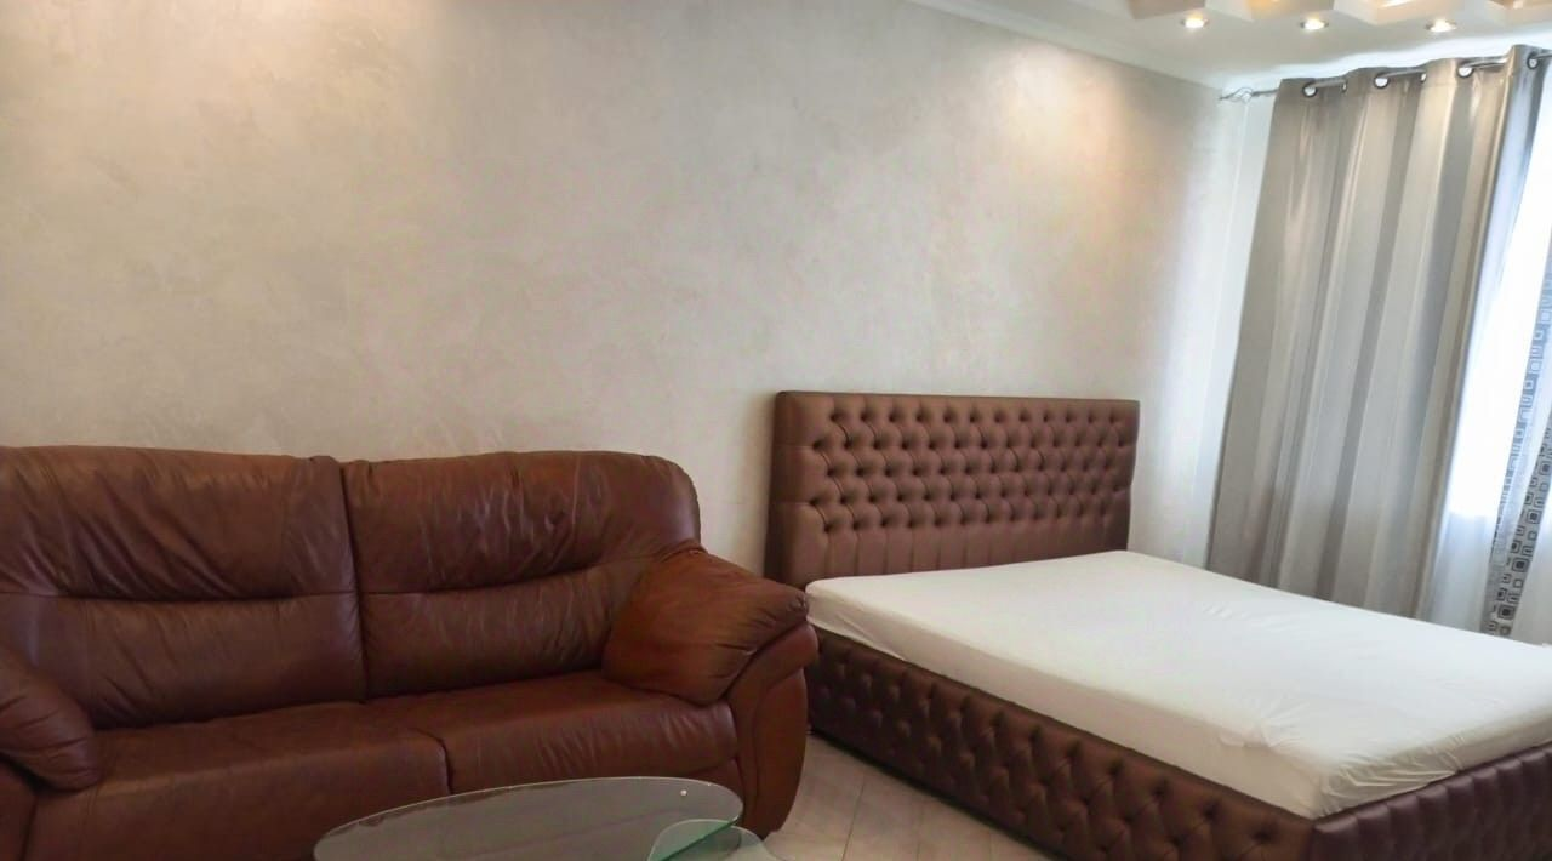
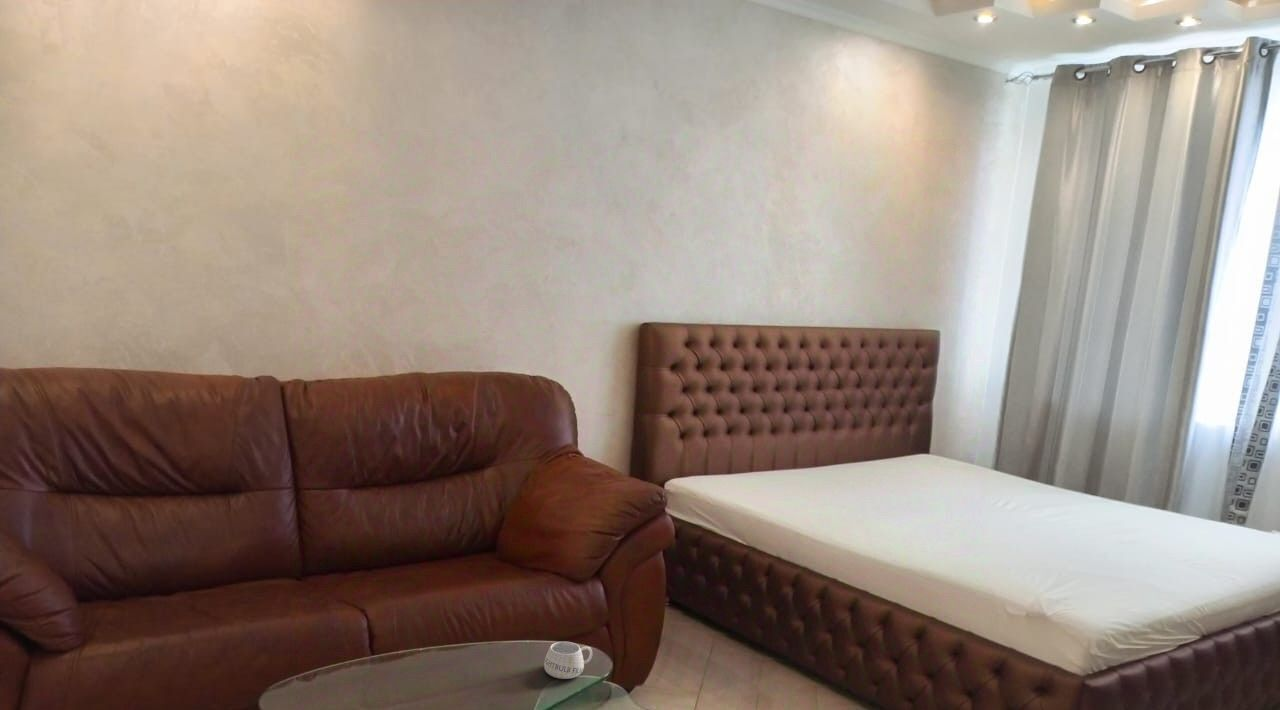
+ mug (569, 658)
